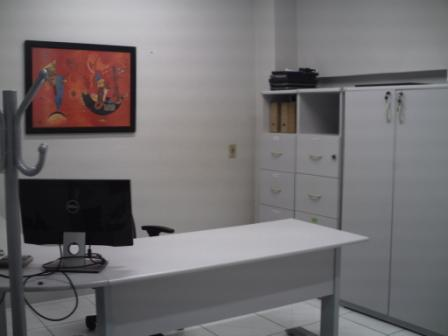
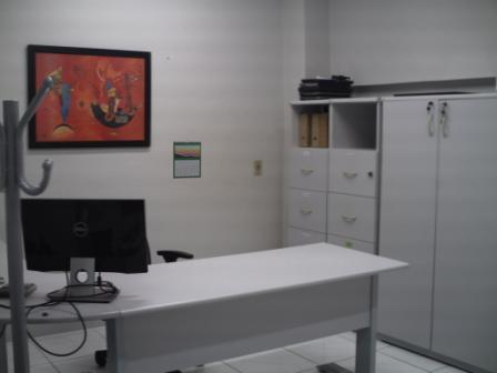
+ calendar (186, 159)
